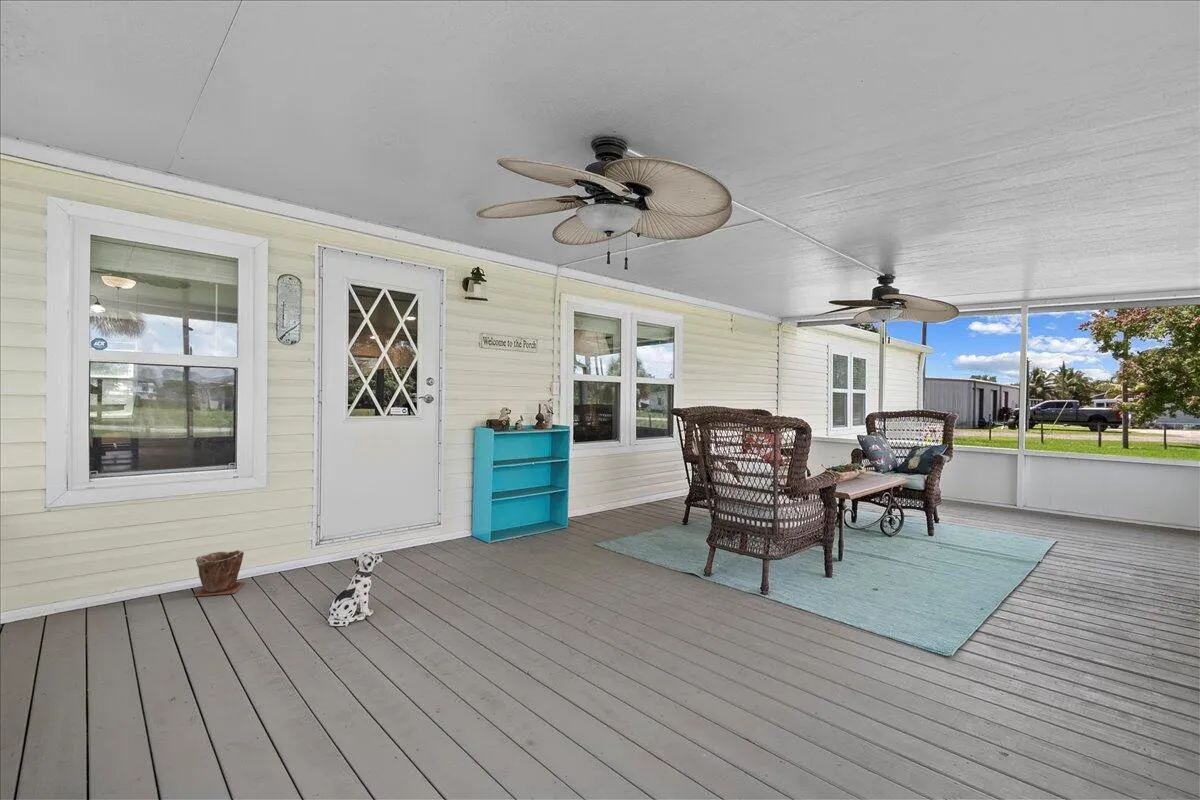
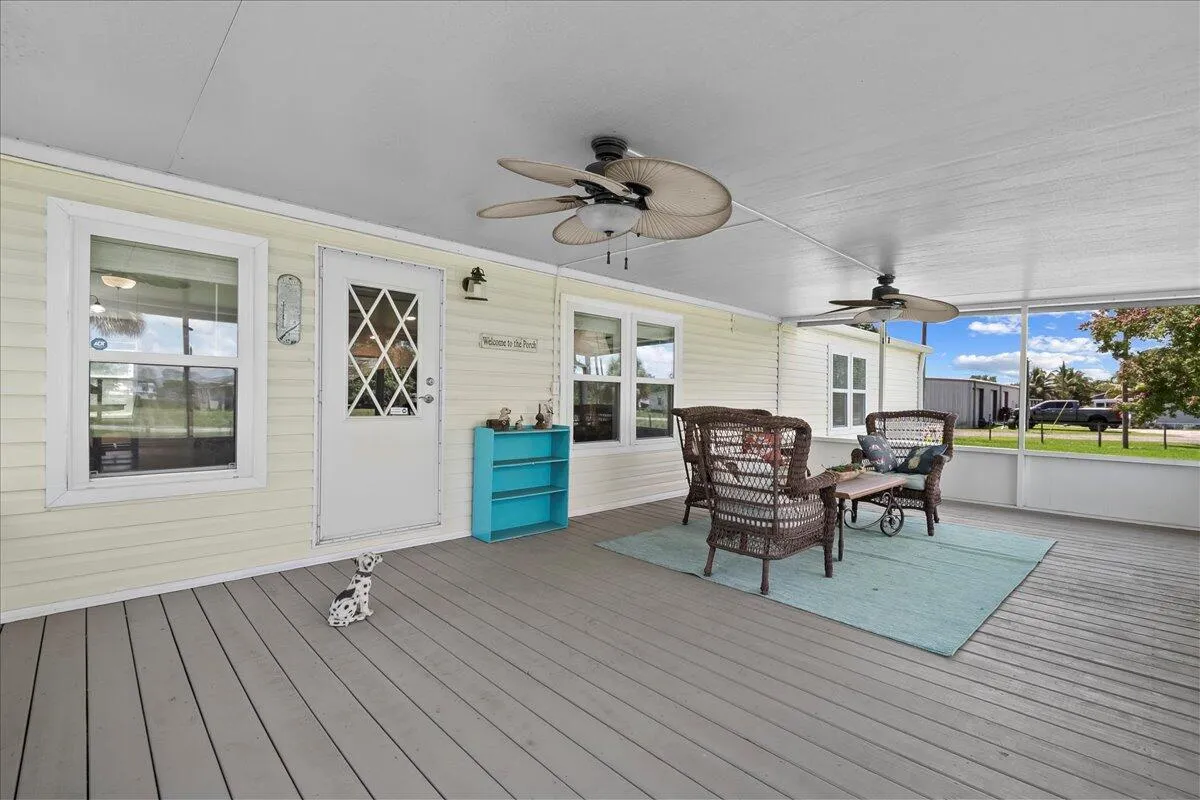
- plant pot (220, 571)
